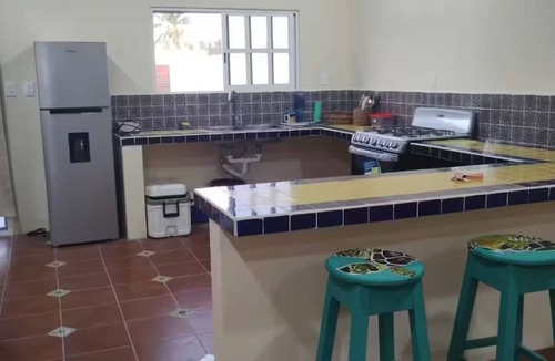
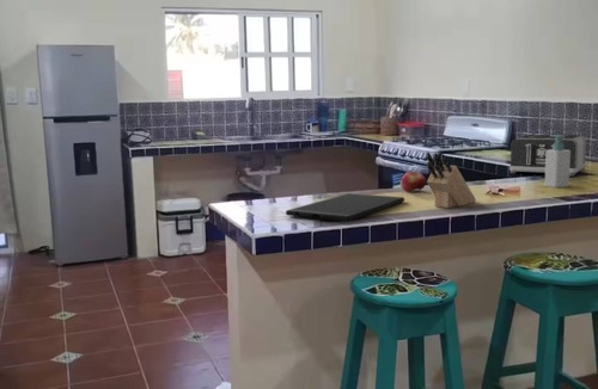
+ toaster (545, 154)
+ soap bottle (557, 160)
+ fruit (413, 180)
+ cutting board (348, 205)
+ knife block (448, 178)
